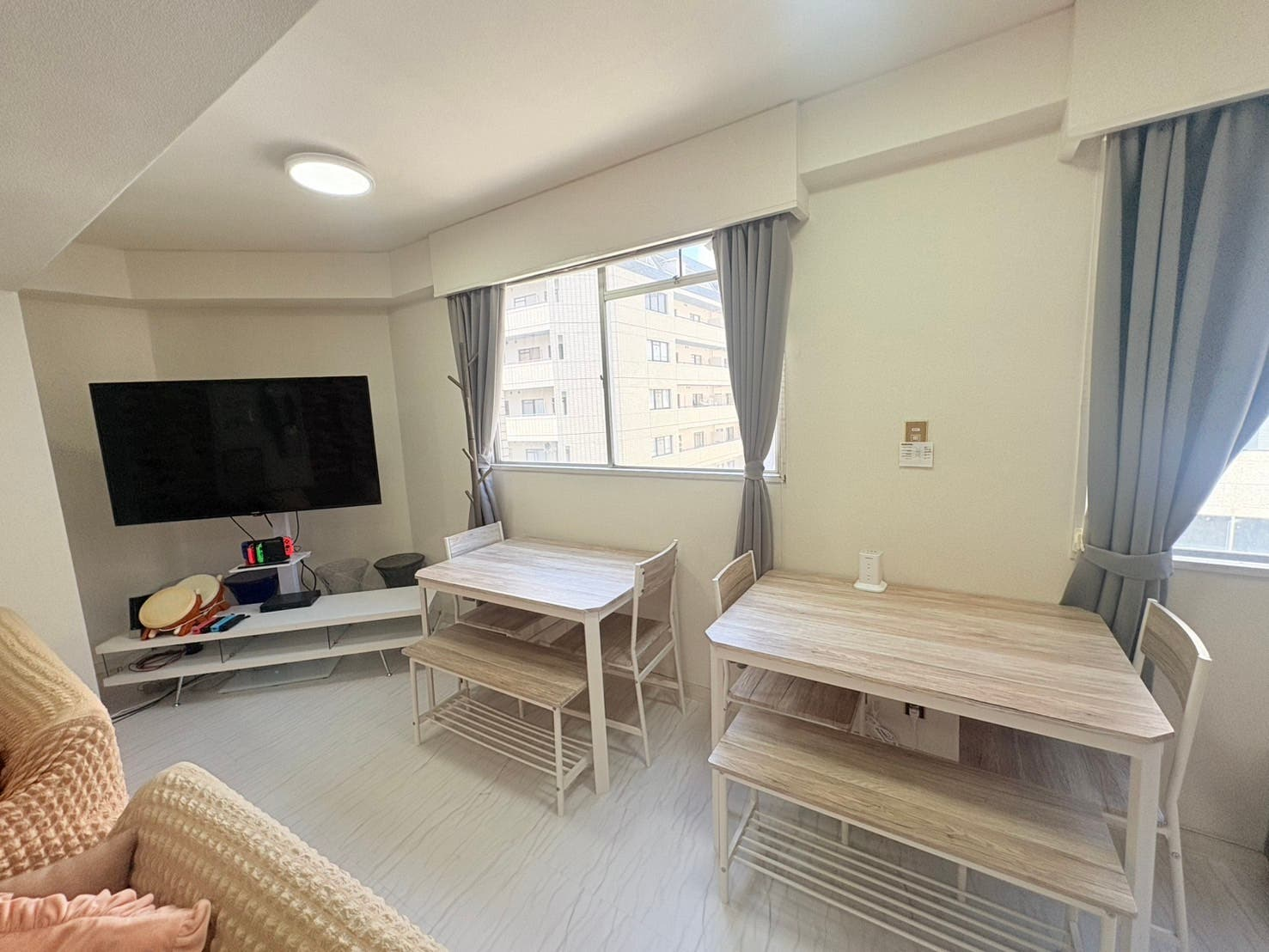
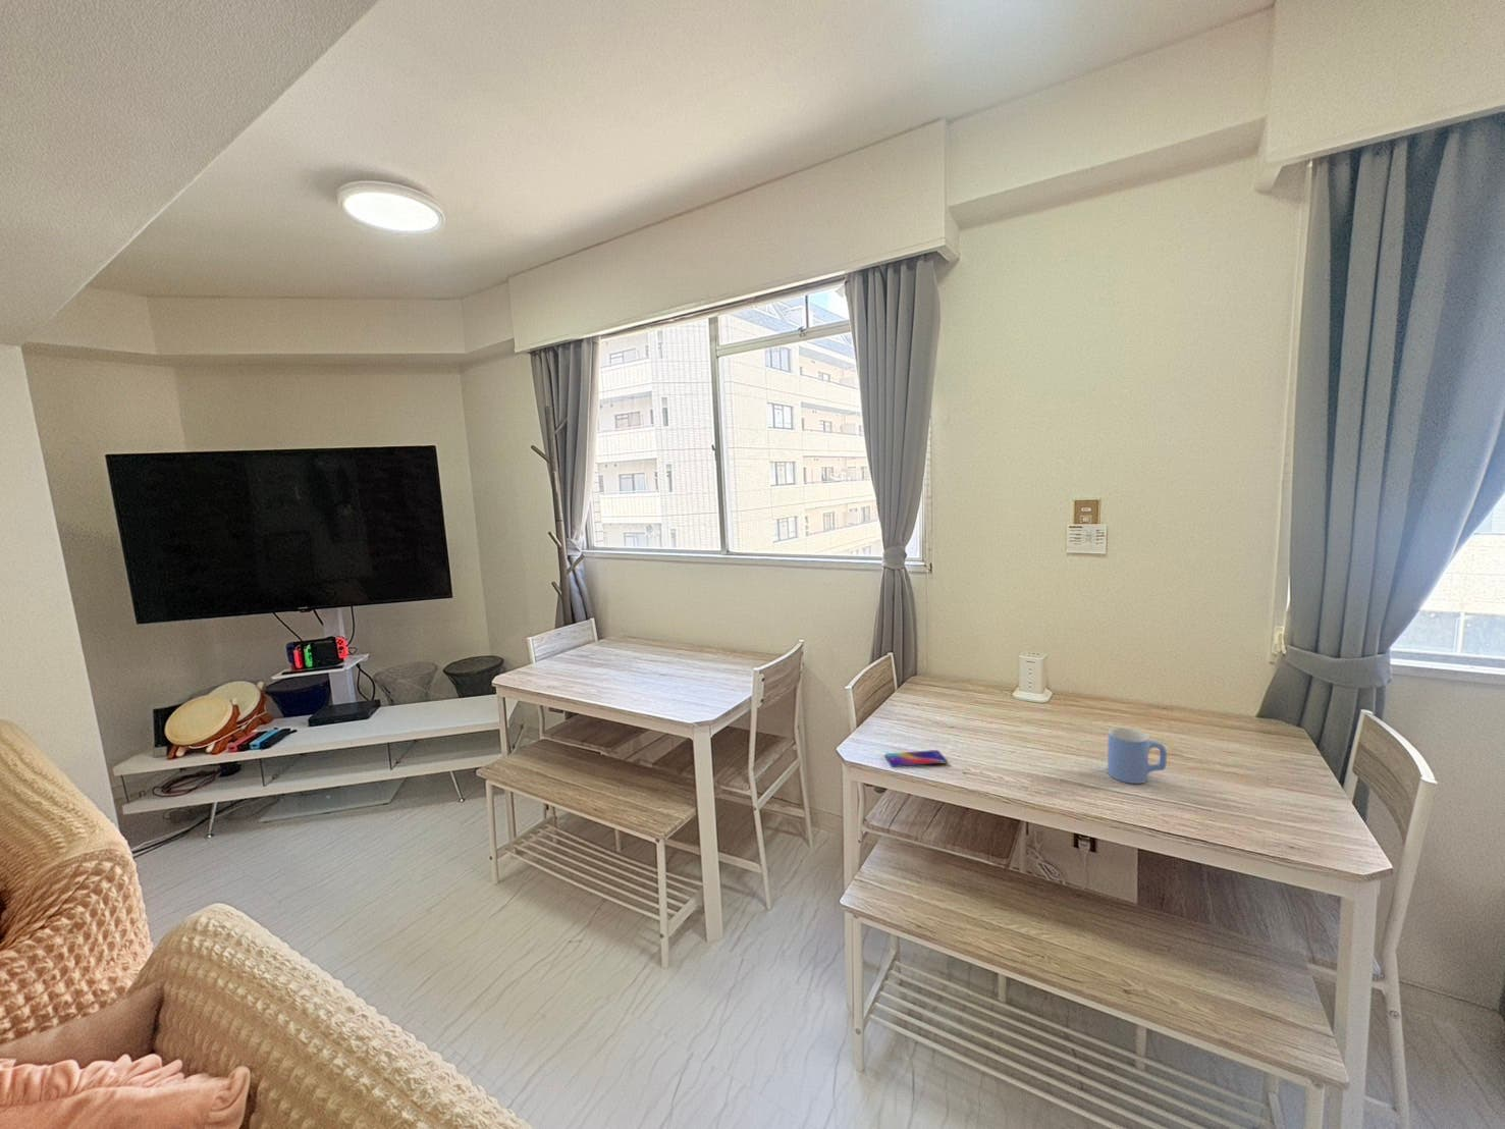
+ smartphone (916, 758)
+ mug (1137, 757)
